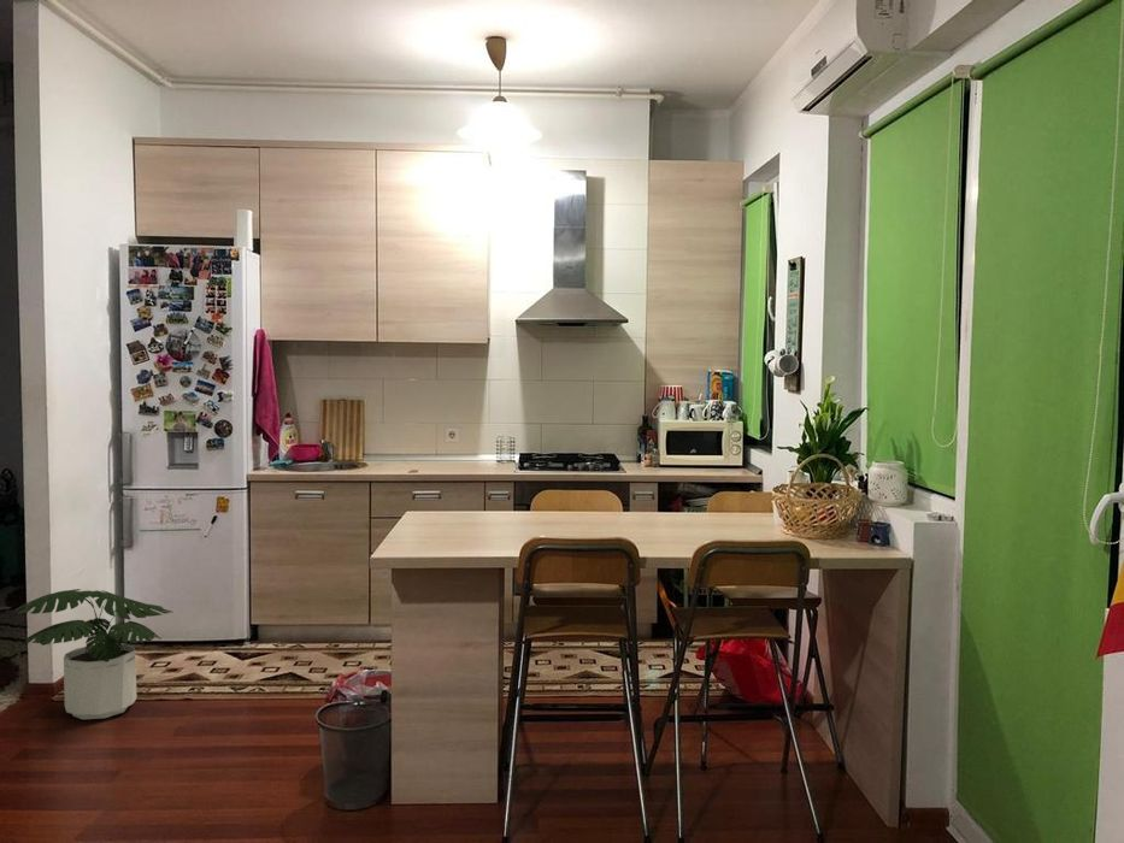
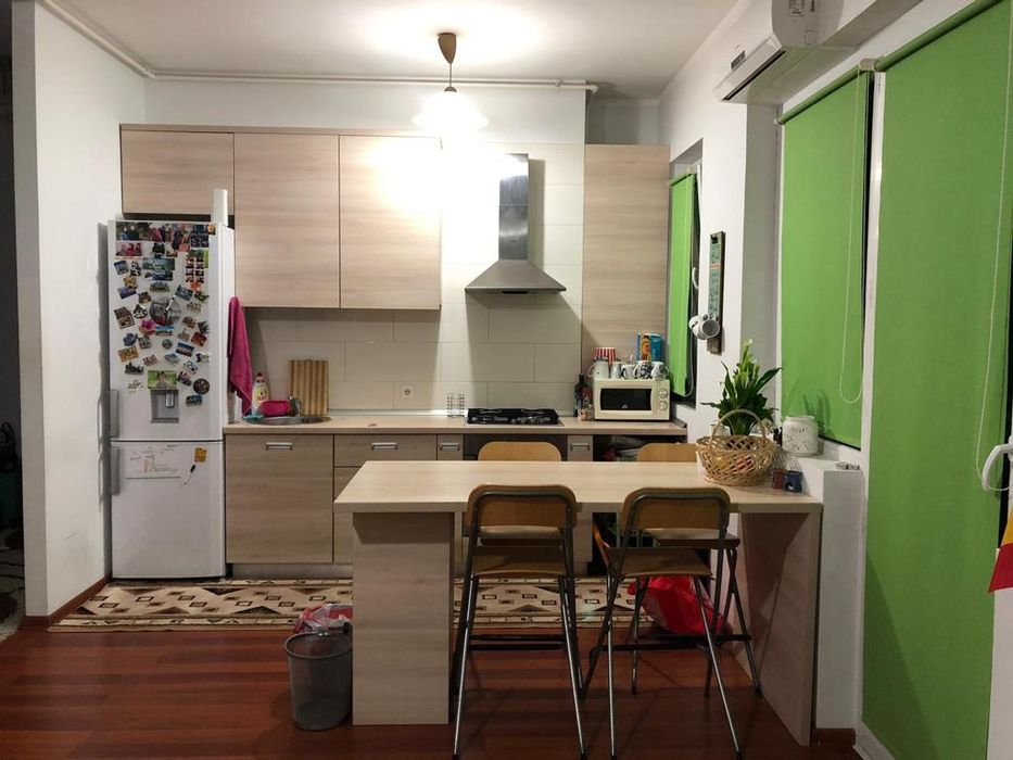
- potted plant (105, 648)
